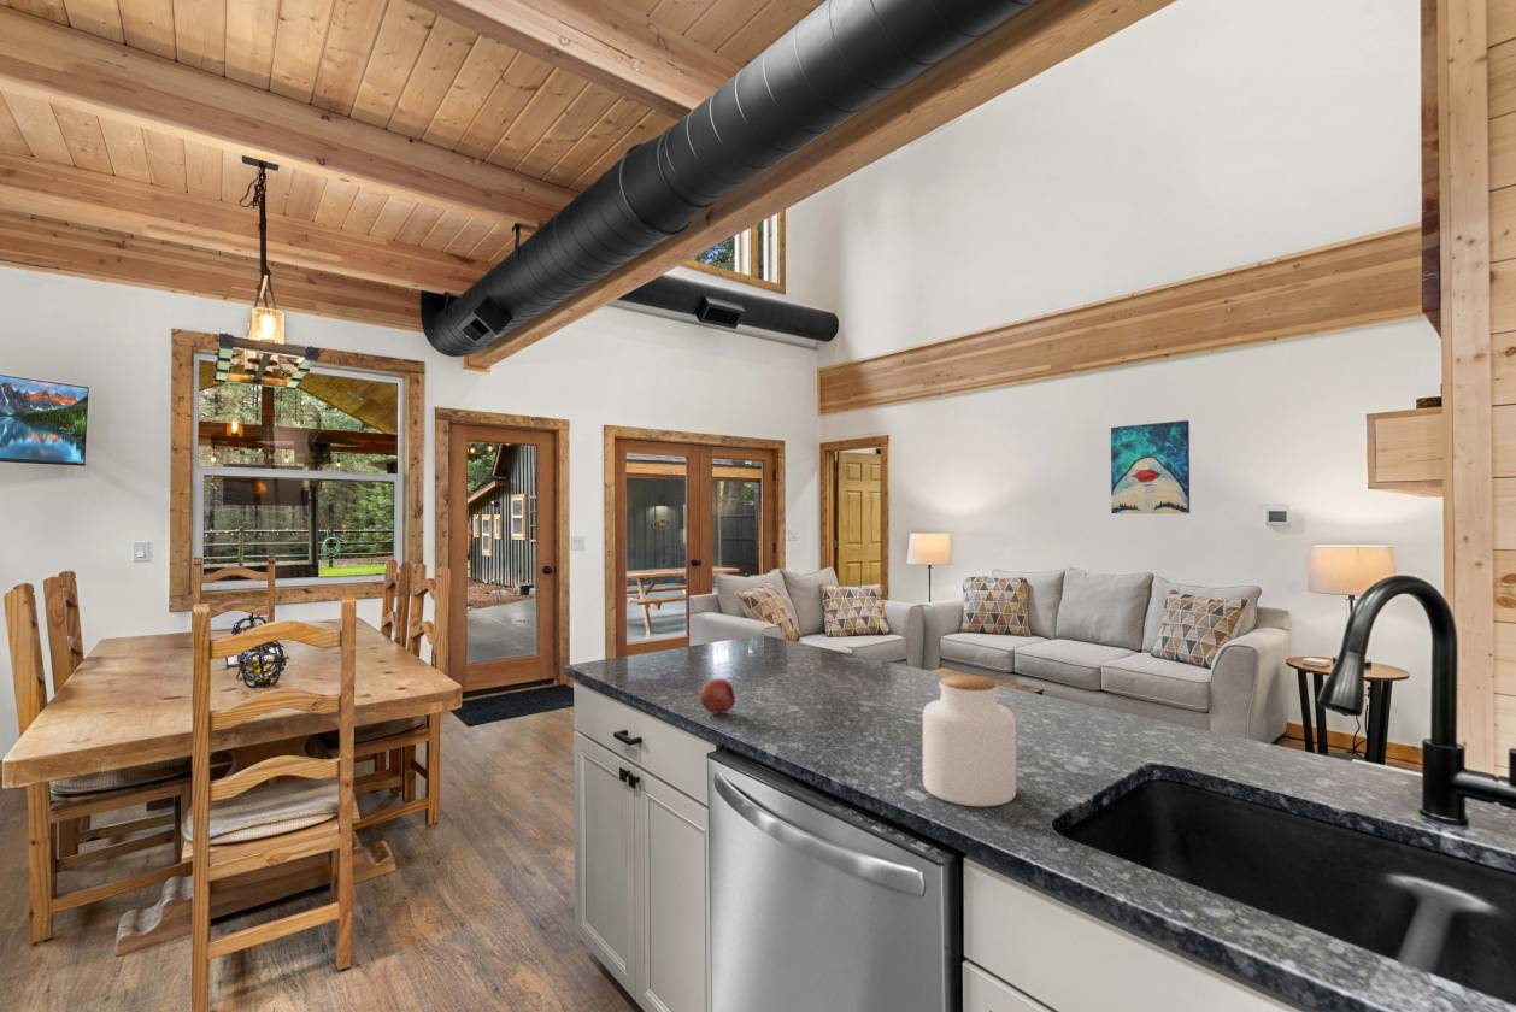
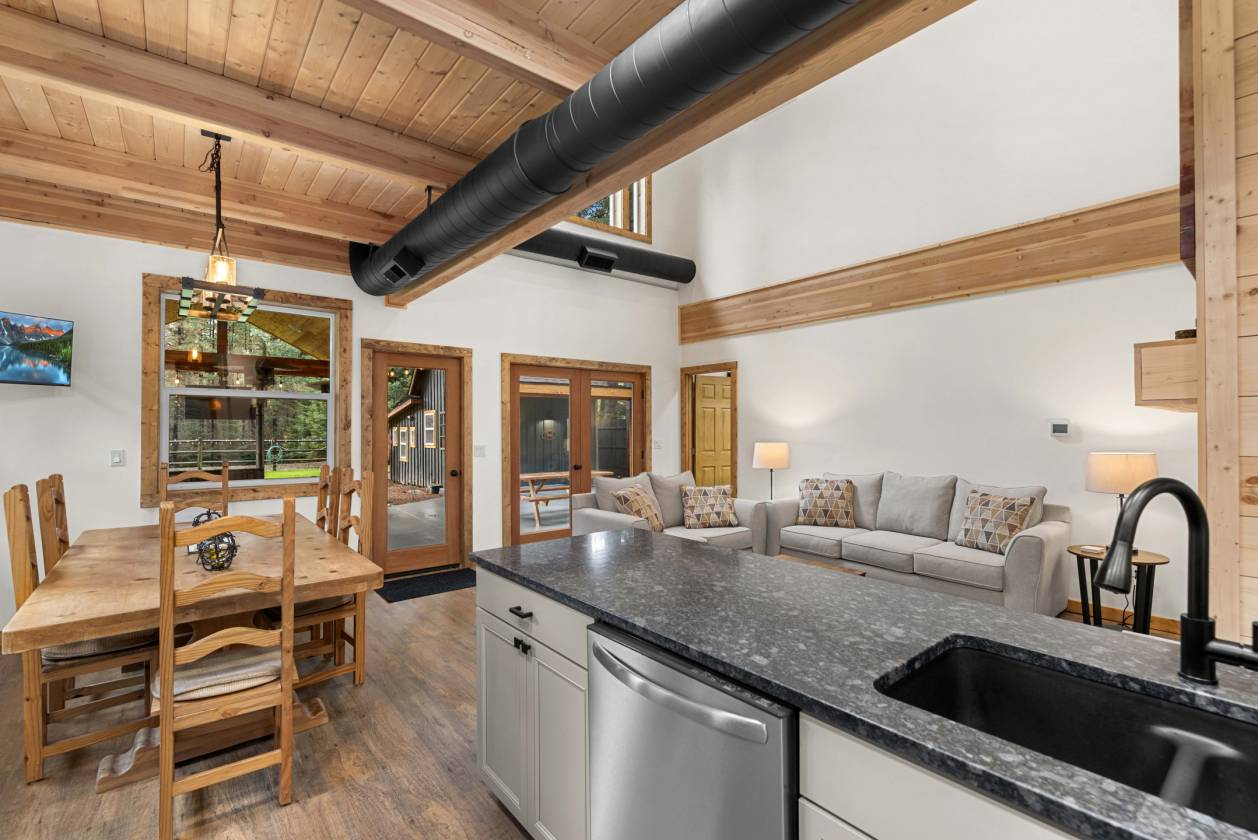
- wall art (1148, 469)
- jar (970, 736)
- fruit (717, 695)
